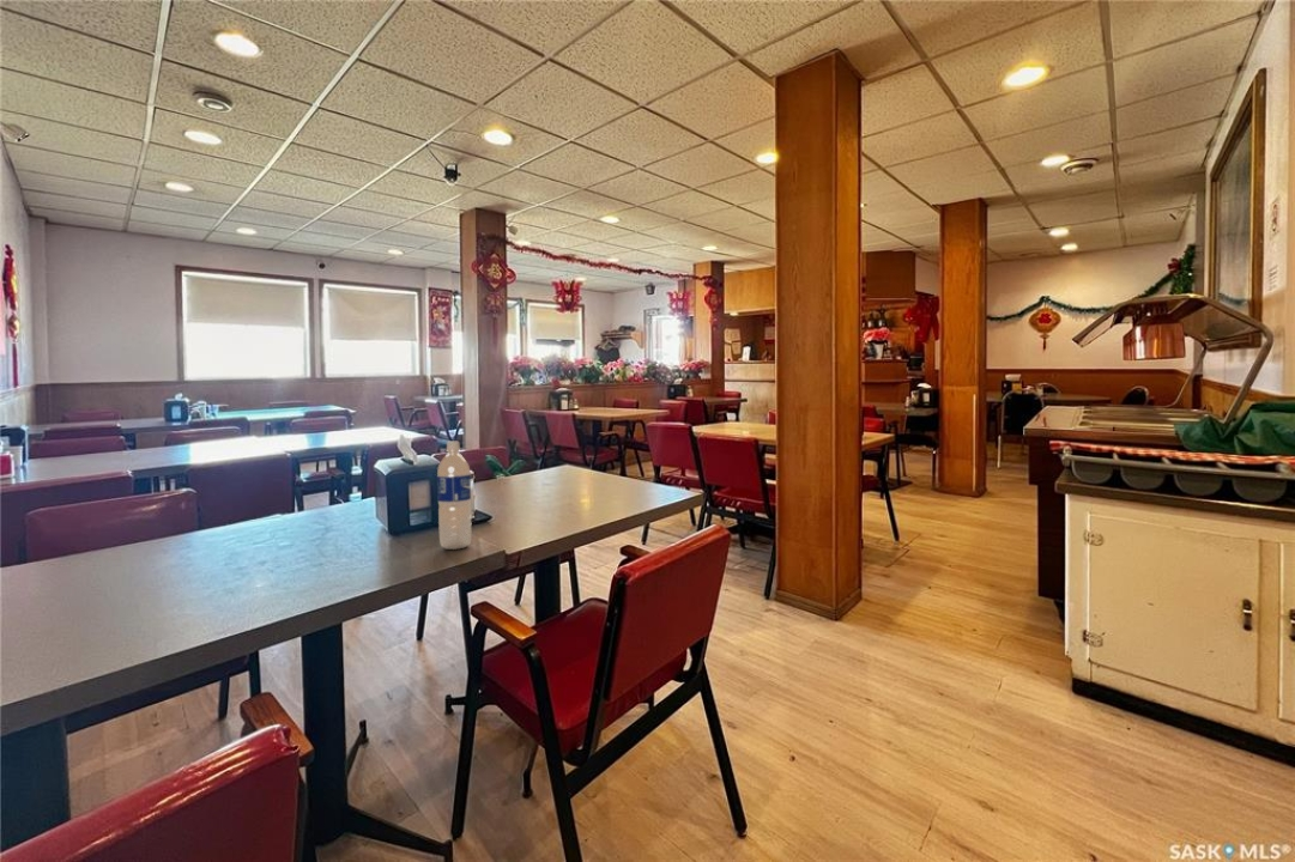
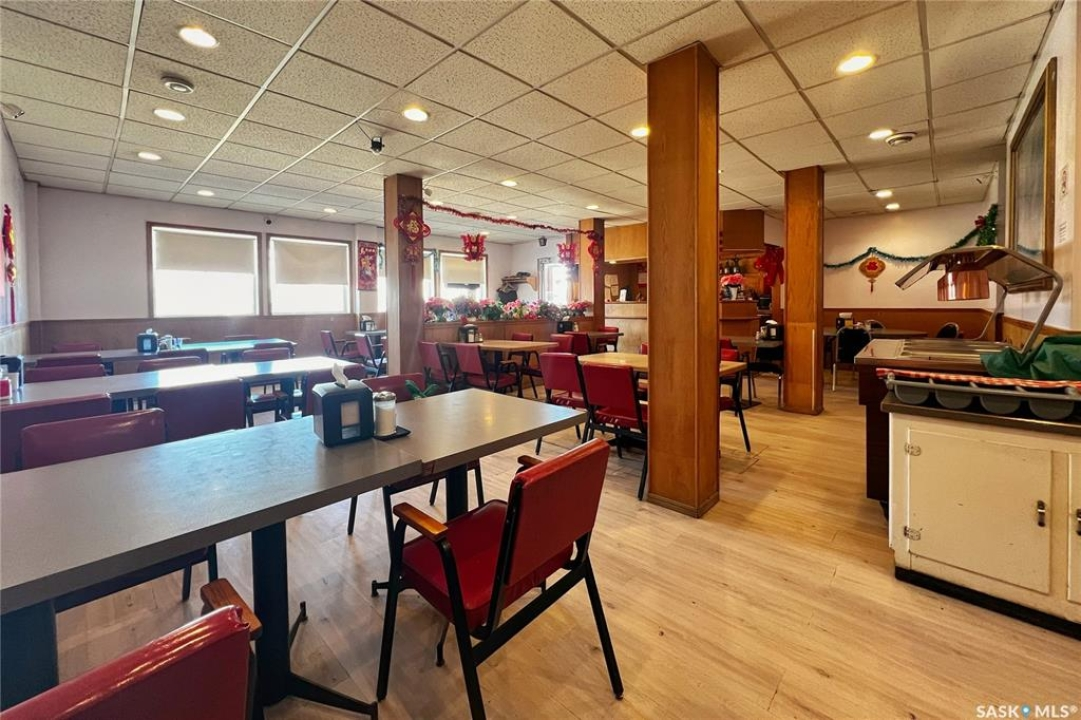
- water bottle (454, 493)
